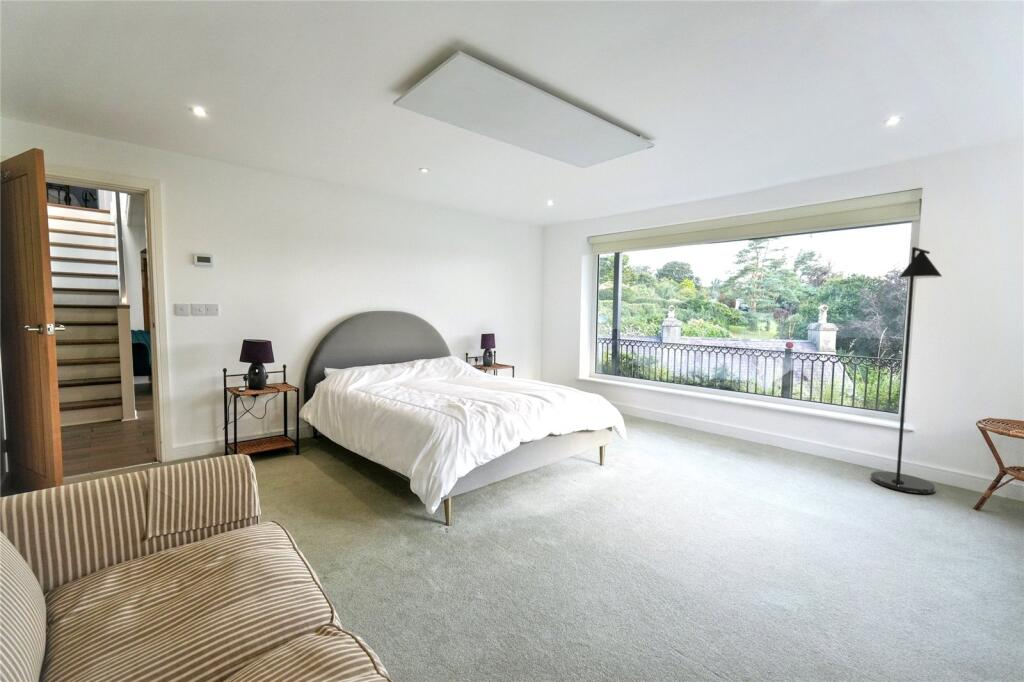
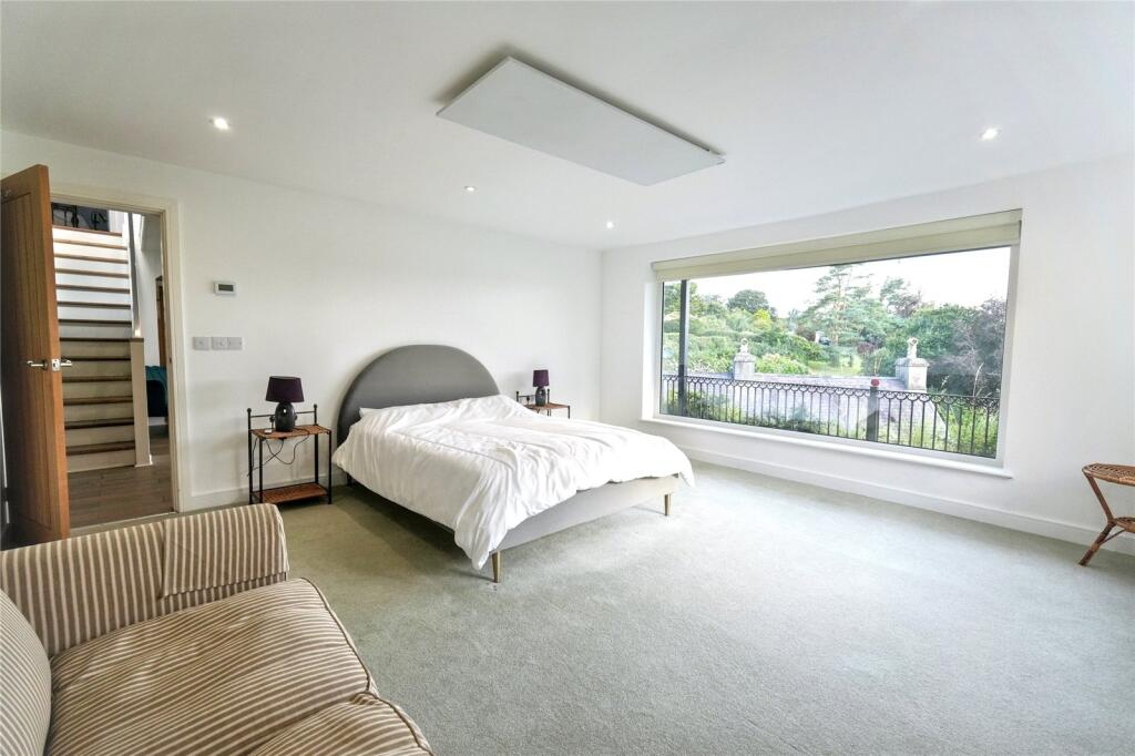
- floor lamp (907, 368)
